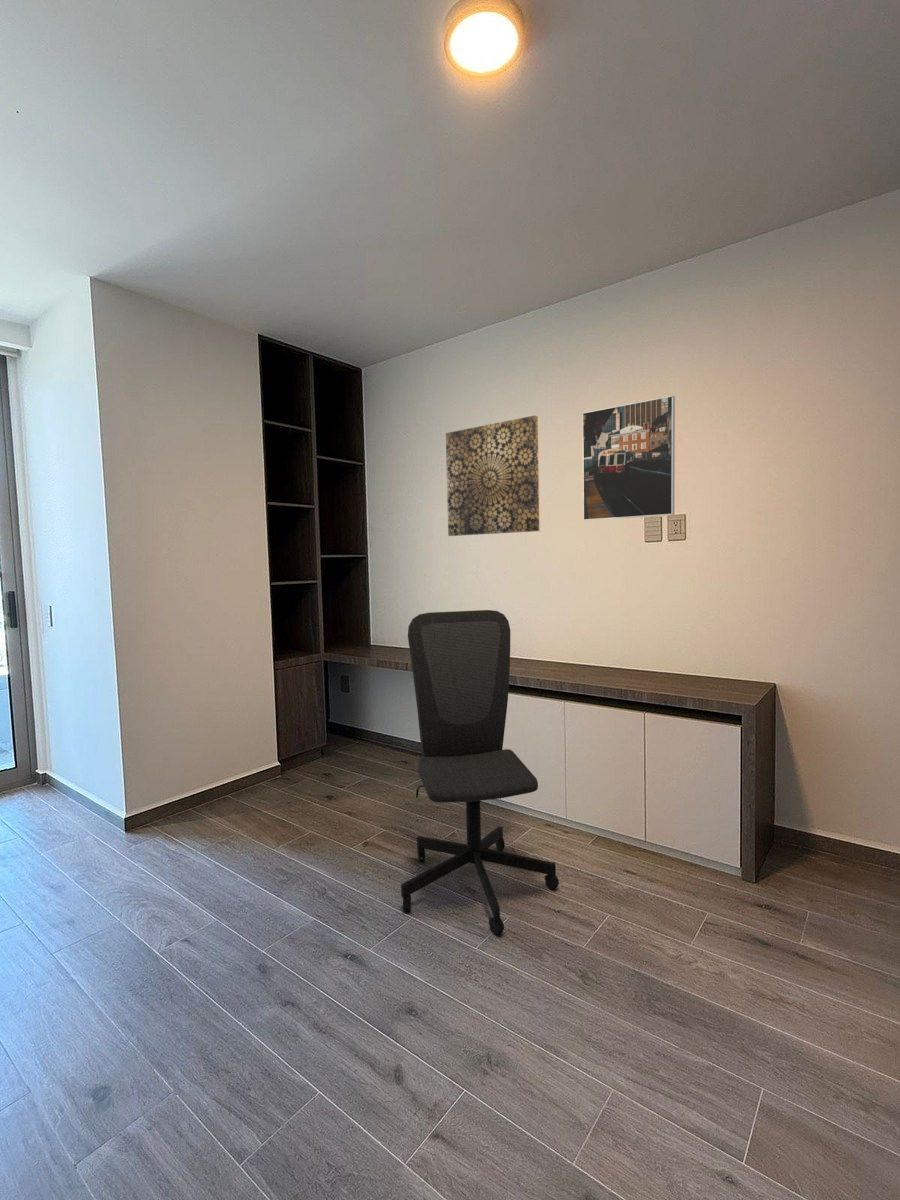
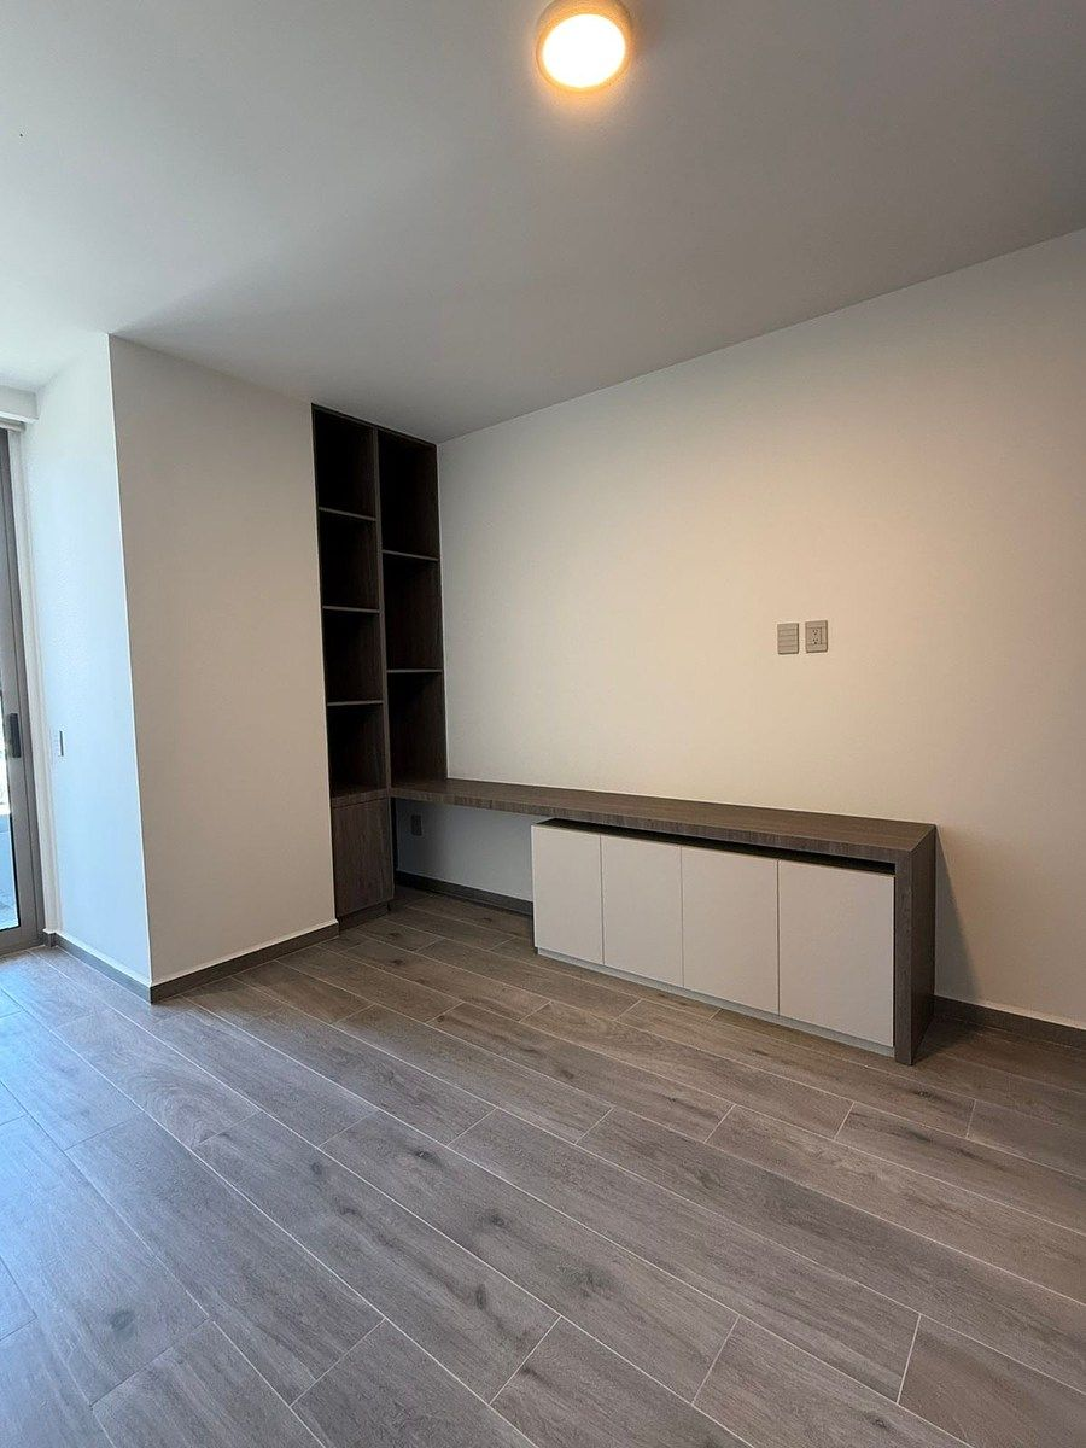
- wall art (490, 479)
- office chair (474, 754)
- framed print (626, 461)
